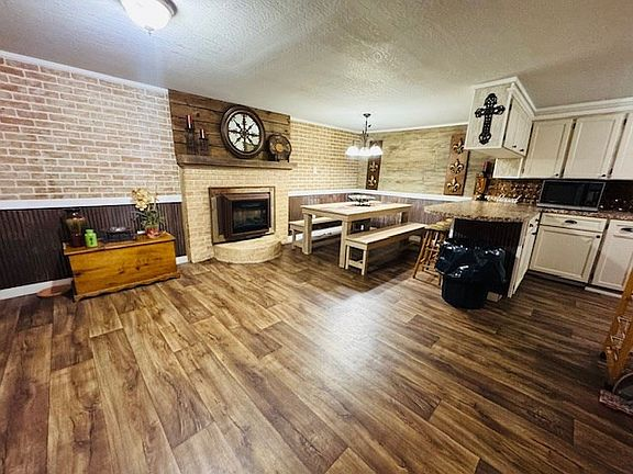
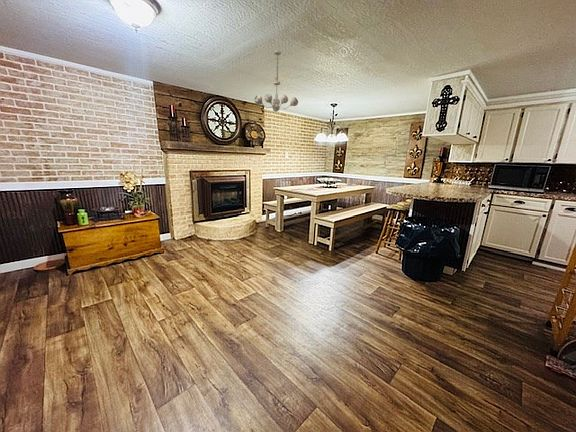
+ chandelier (276, 83)
